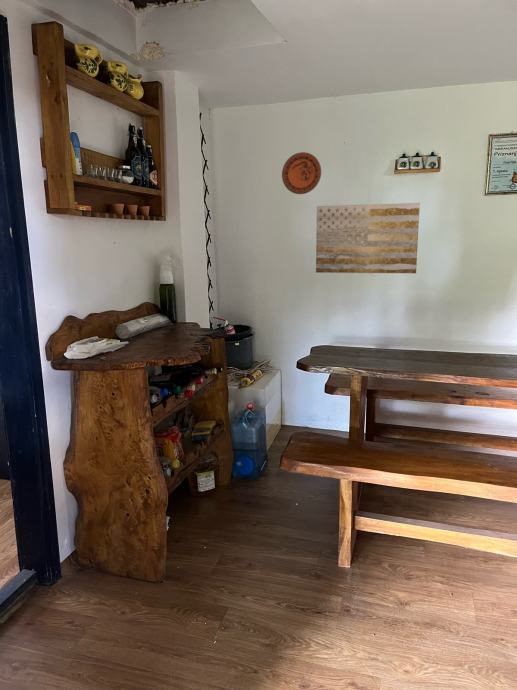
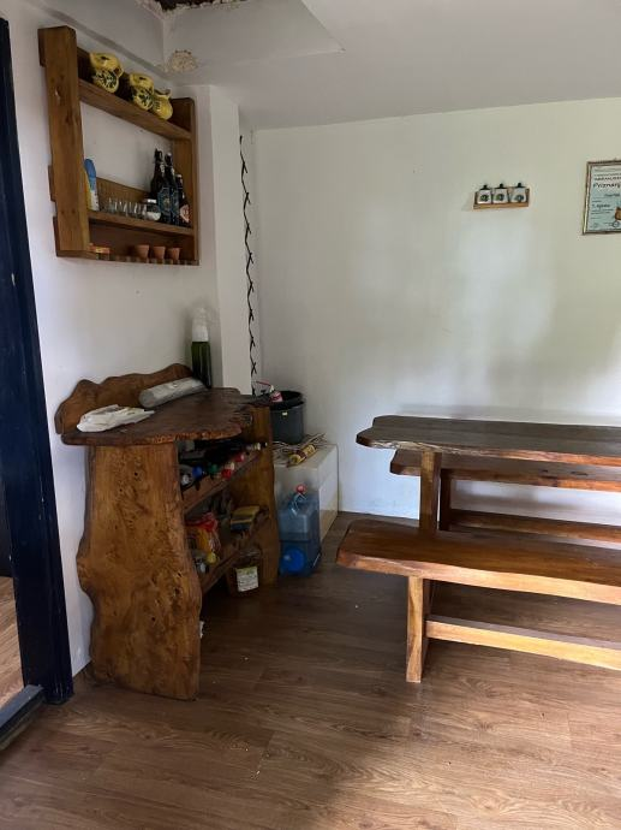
- wall art (365, 239)
- decorative plate (301, 173)
